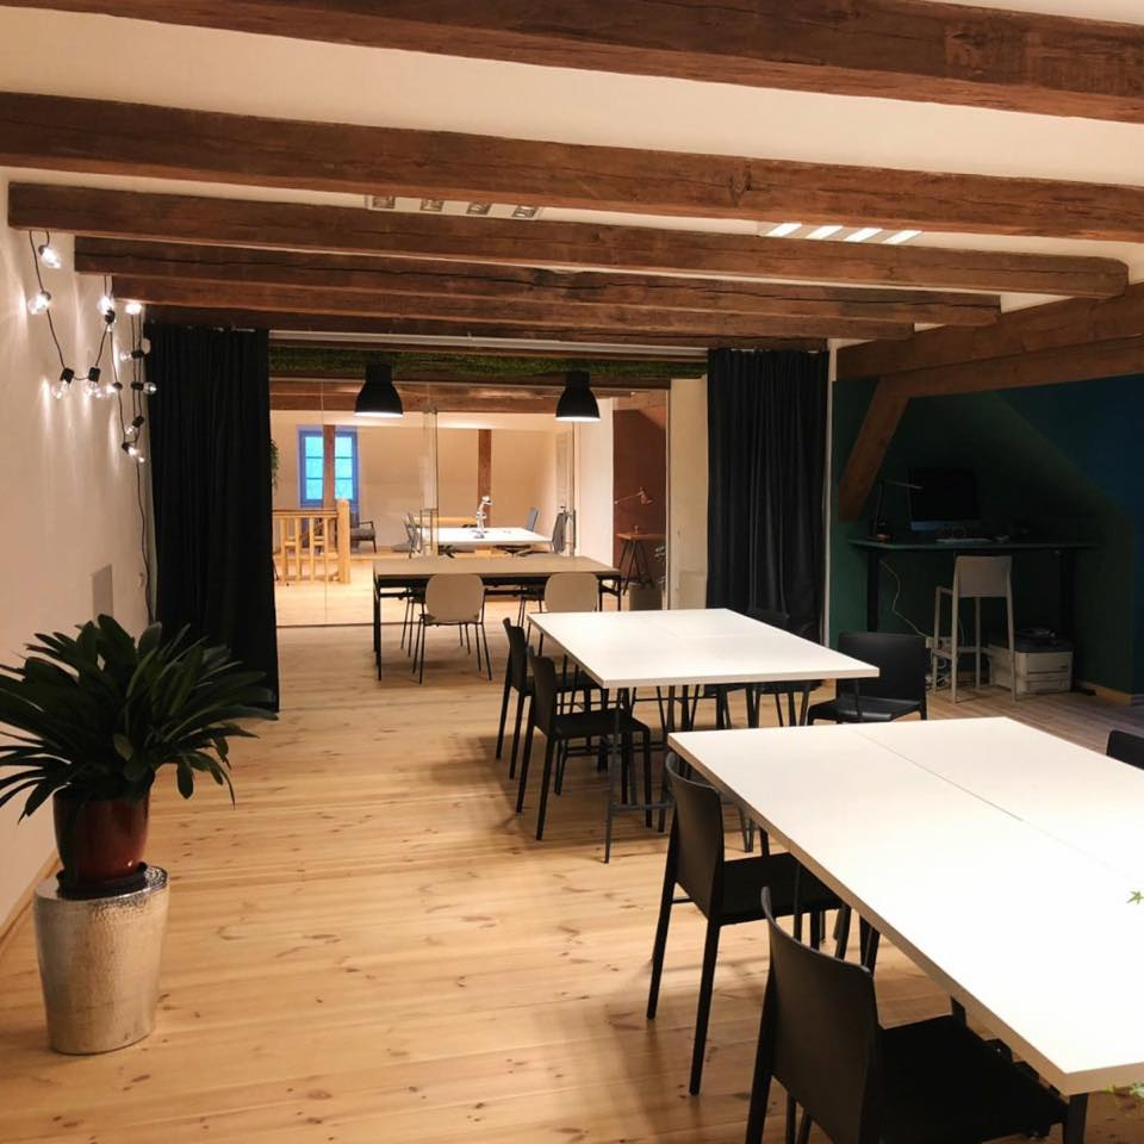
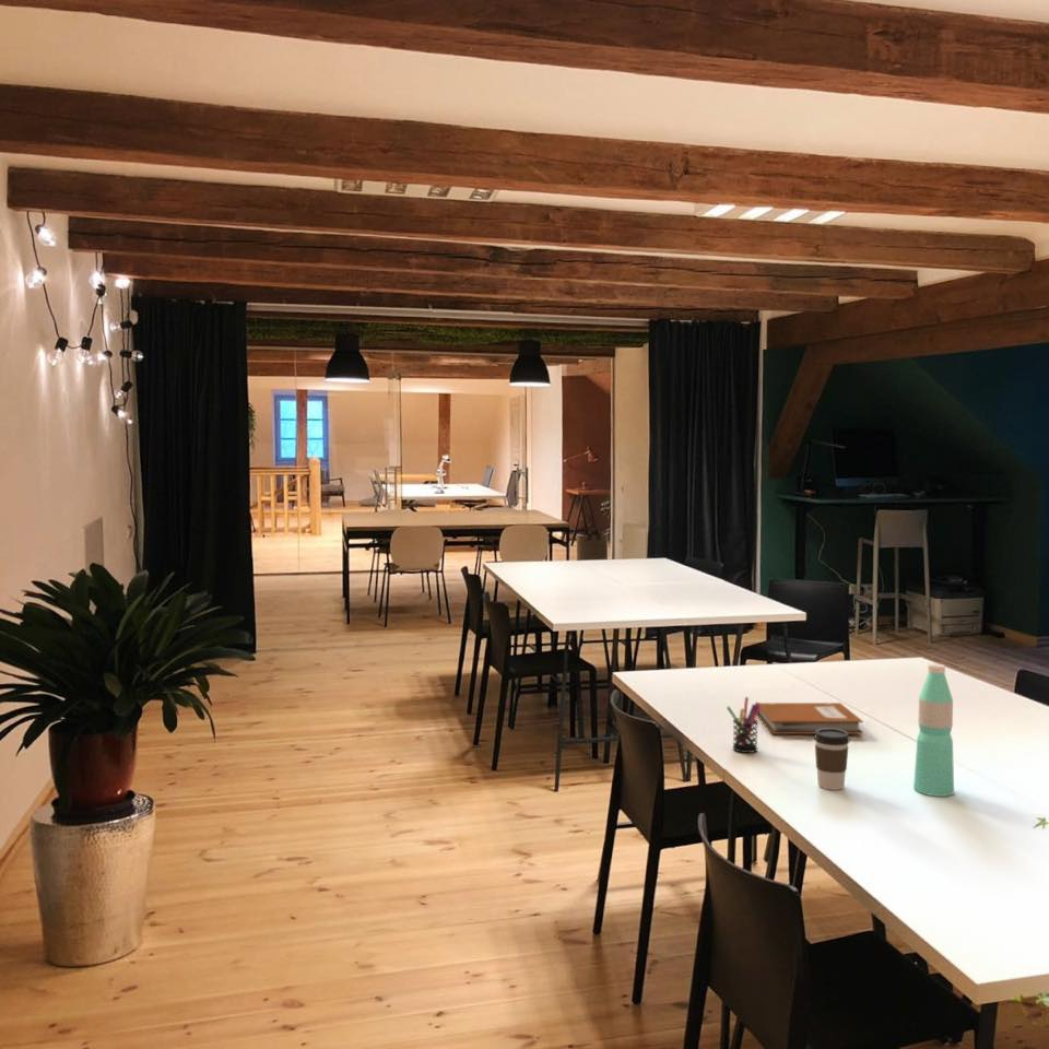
+ pen holder (742, 723)
+ coffee cup (830, 758)
+ notebook (809, 717)
+ water bottle (934, 728)
